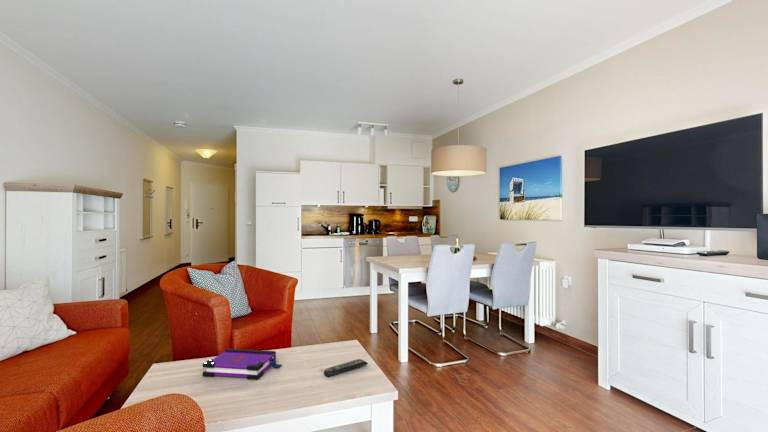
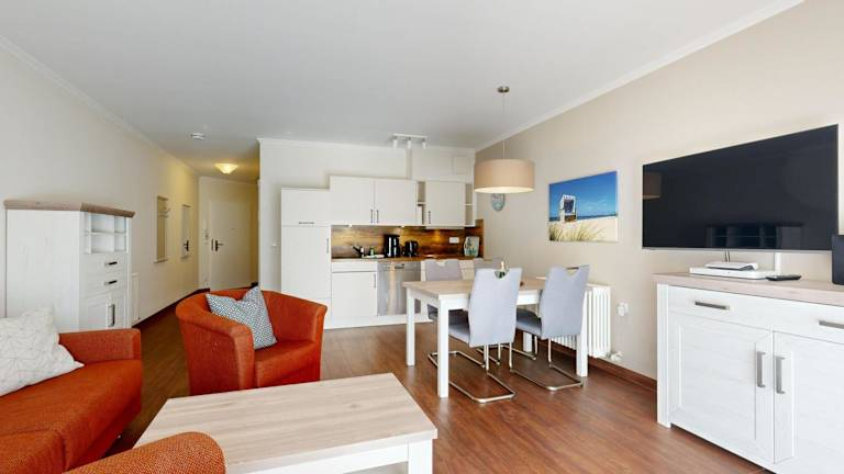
- remote control (346, 367)
- board game (245, 363)
